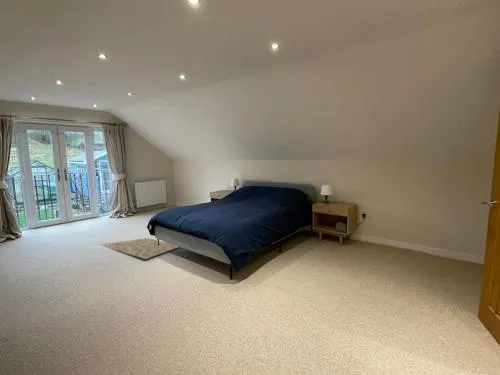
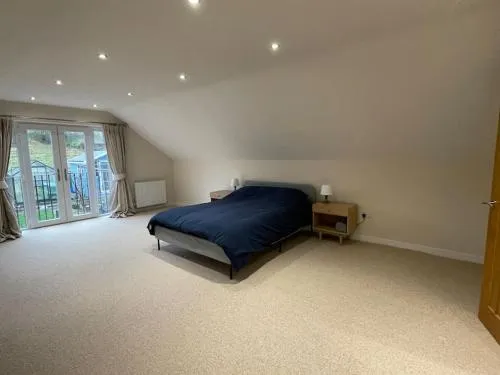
- rug (138, 245)
